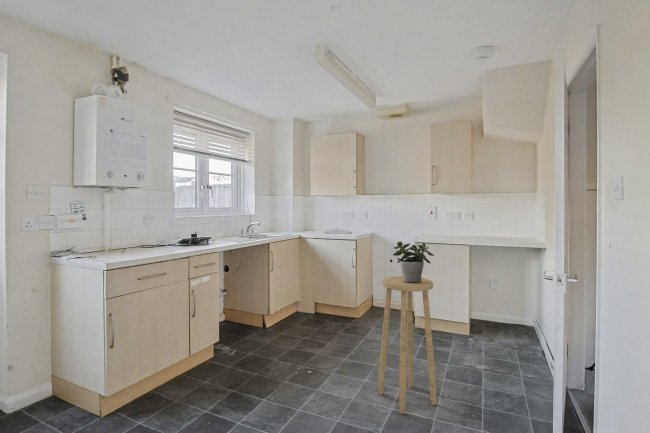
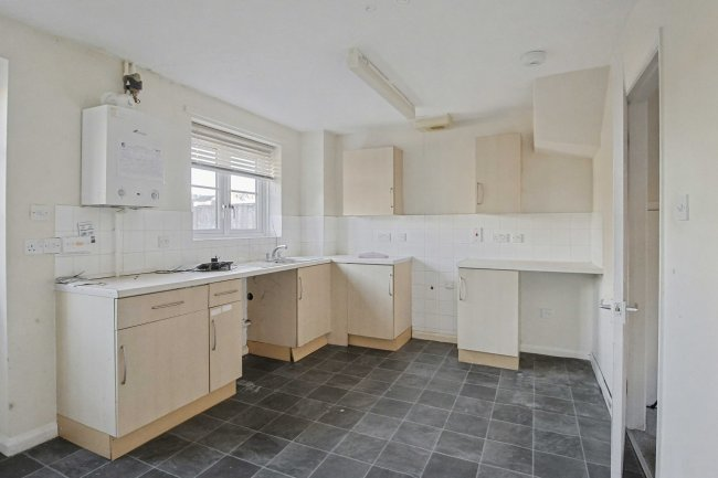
- potted plant (411, 260)
- stool (407, 339)
